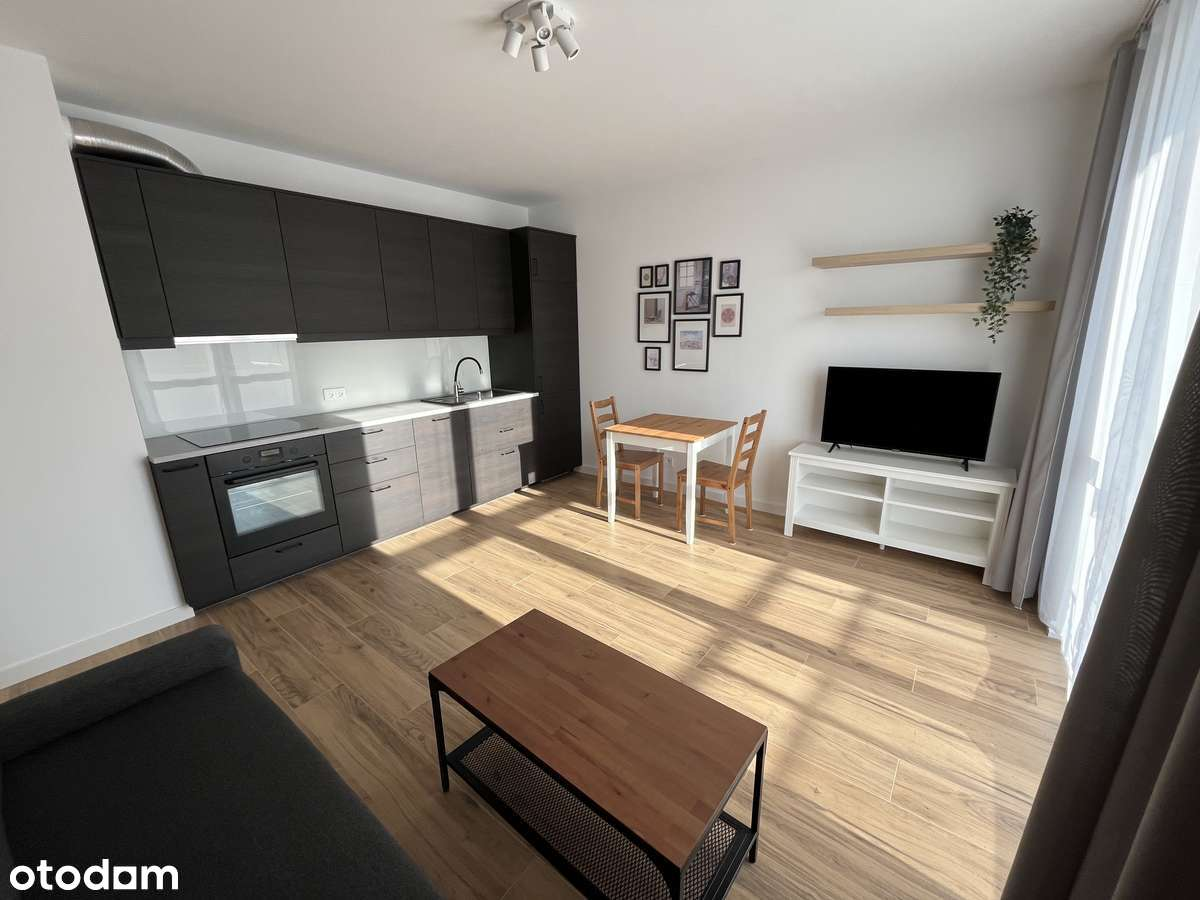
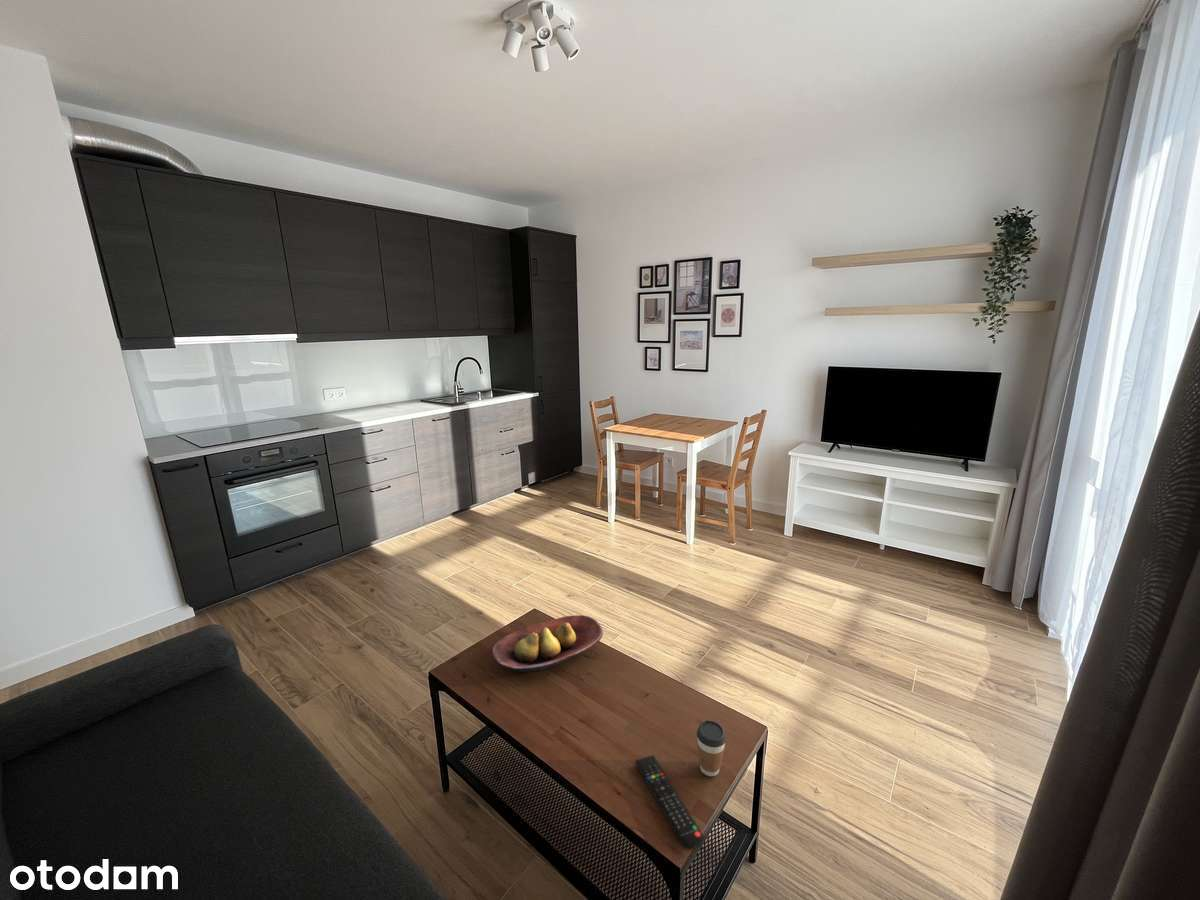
+ coffee cup (710, 749)
+ fruit bowl (549, 640)
+ remote control (667, 798)
